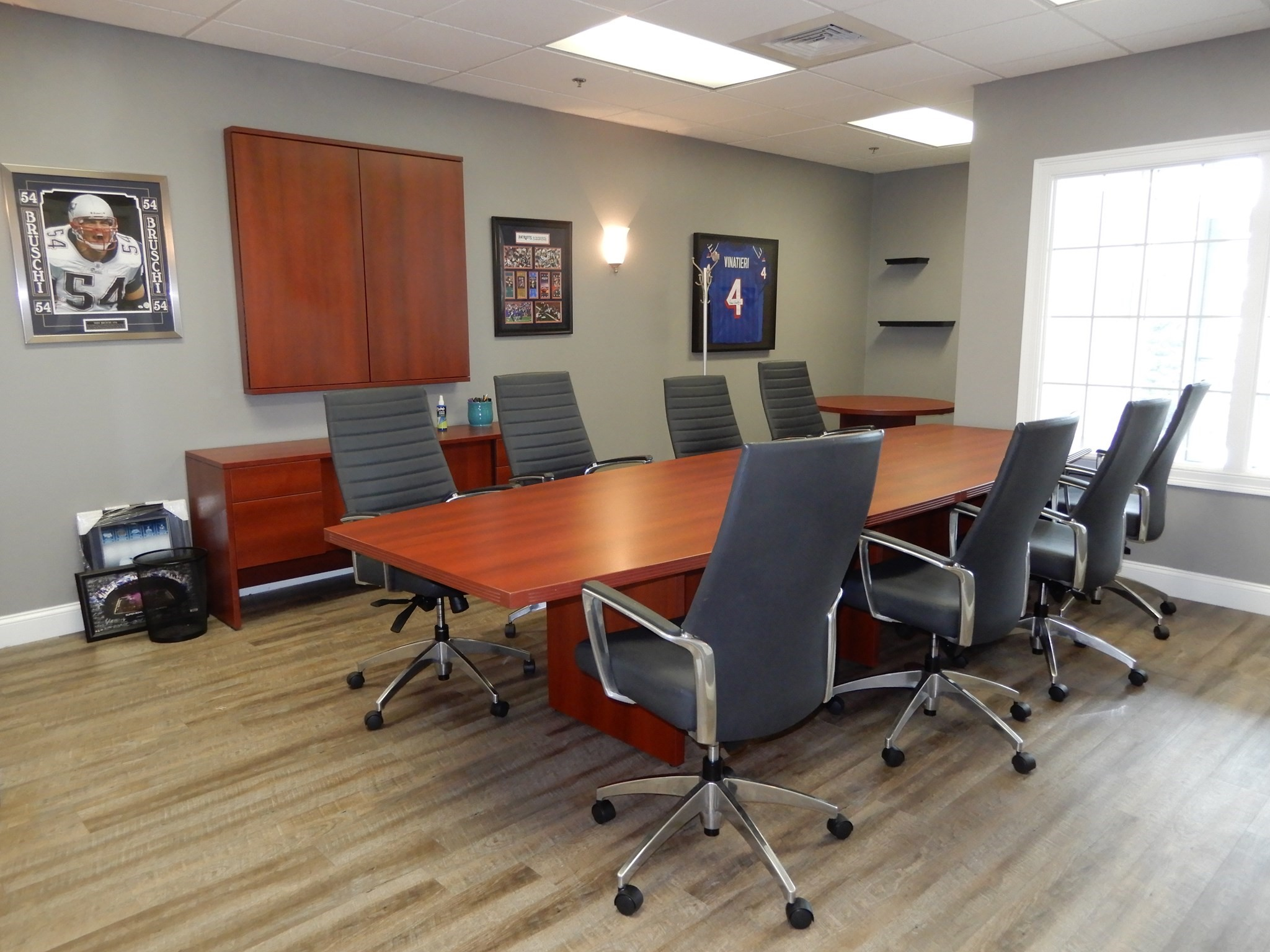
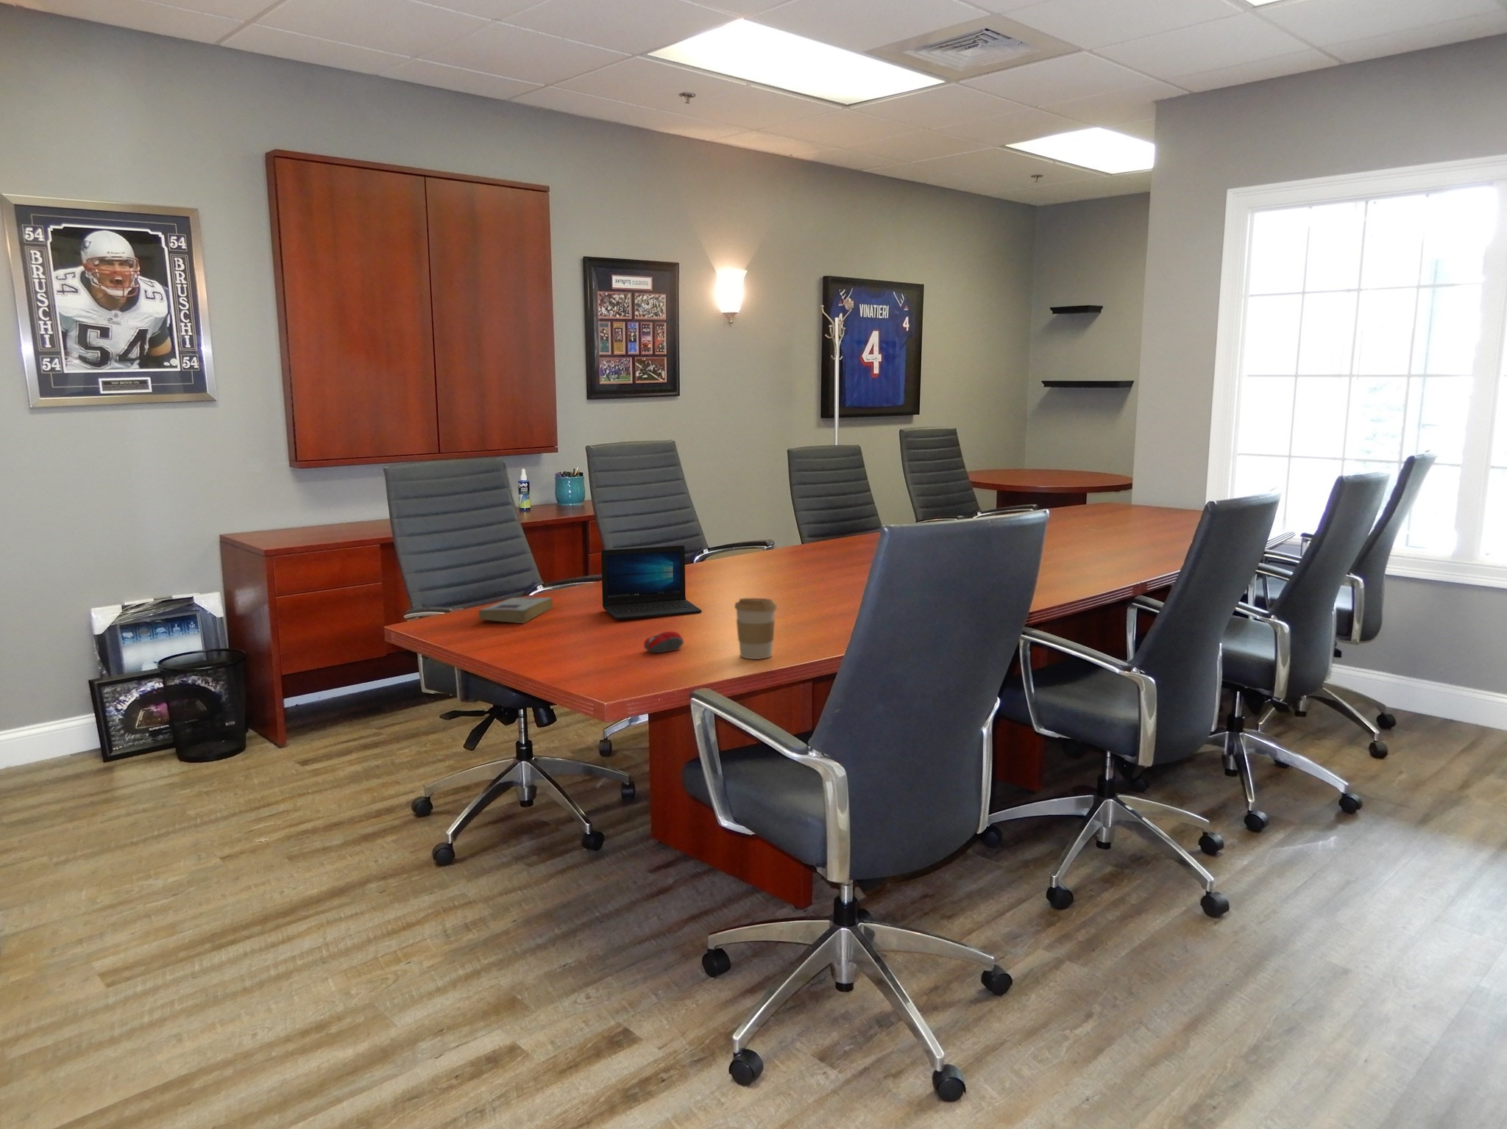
+ laptop (650, 581)
+ computer mouse (663, 640)
+ book (516, 608)
+ coffee cup (756, 626)
